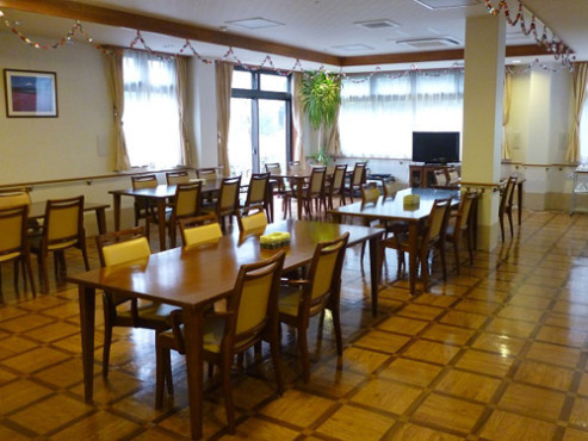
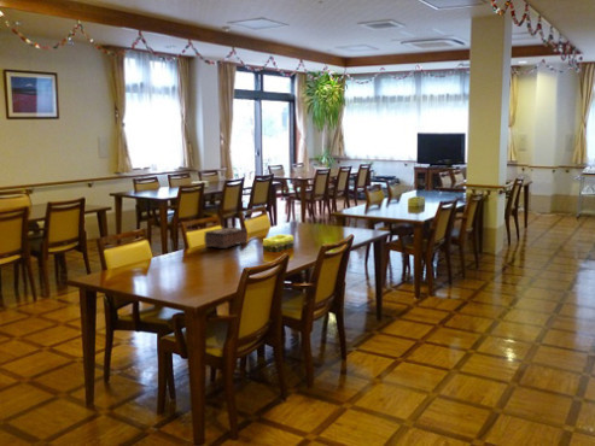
+ tissue box (226, 237)
